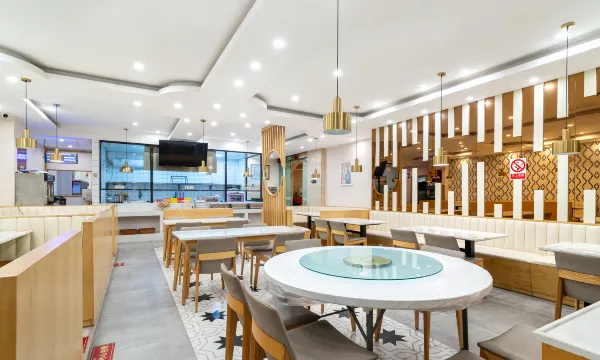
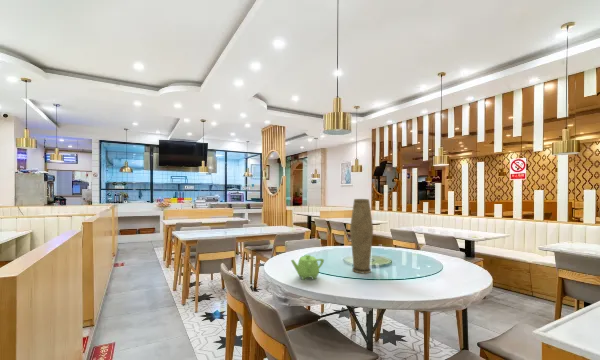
+ vase (361, 234)
+ teapot (307, 265)
